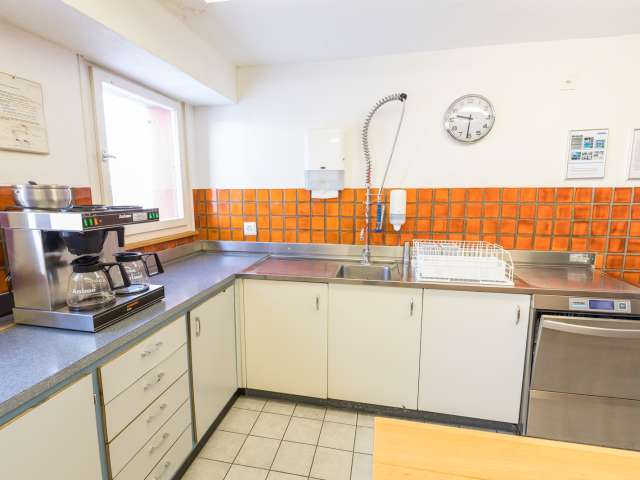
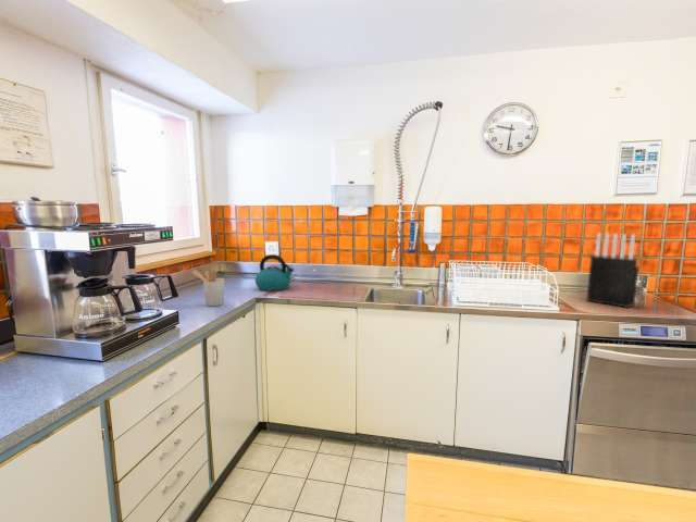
+ knife block (613, 268)
+ utensil holder (208, 286)
+ kettle (275, 271)
